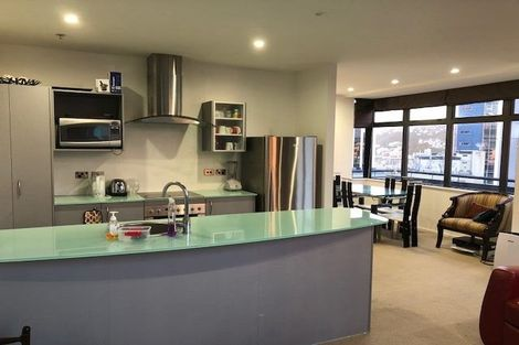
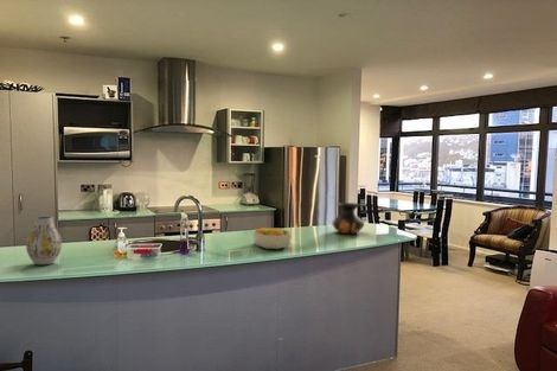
+ fruit bowl (271, 235)
+ vase (44, 241)
+ vase (347, 218)
